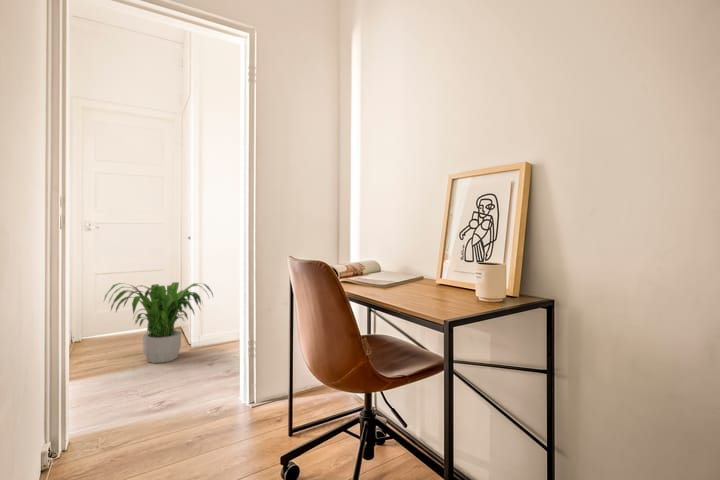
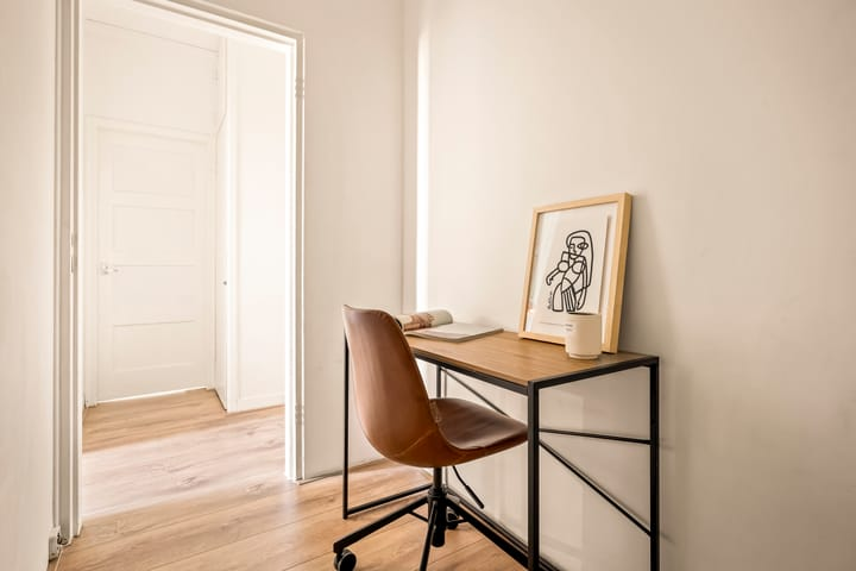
- potted plant (164, 320)
